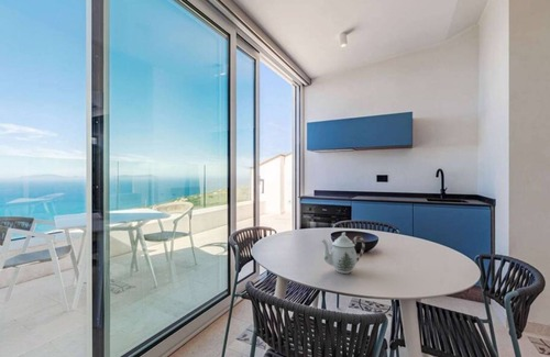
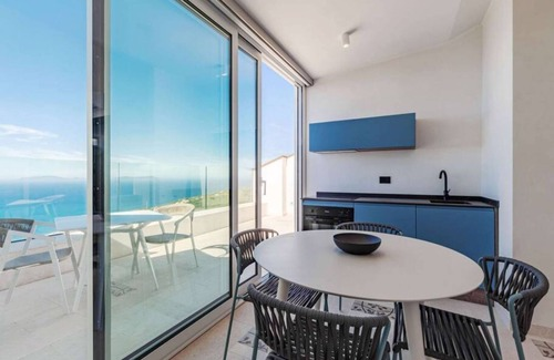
- teapot (342, 250)
